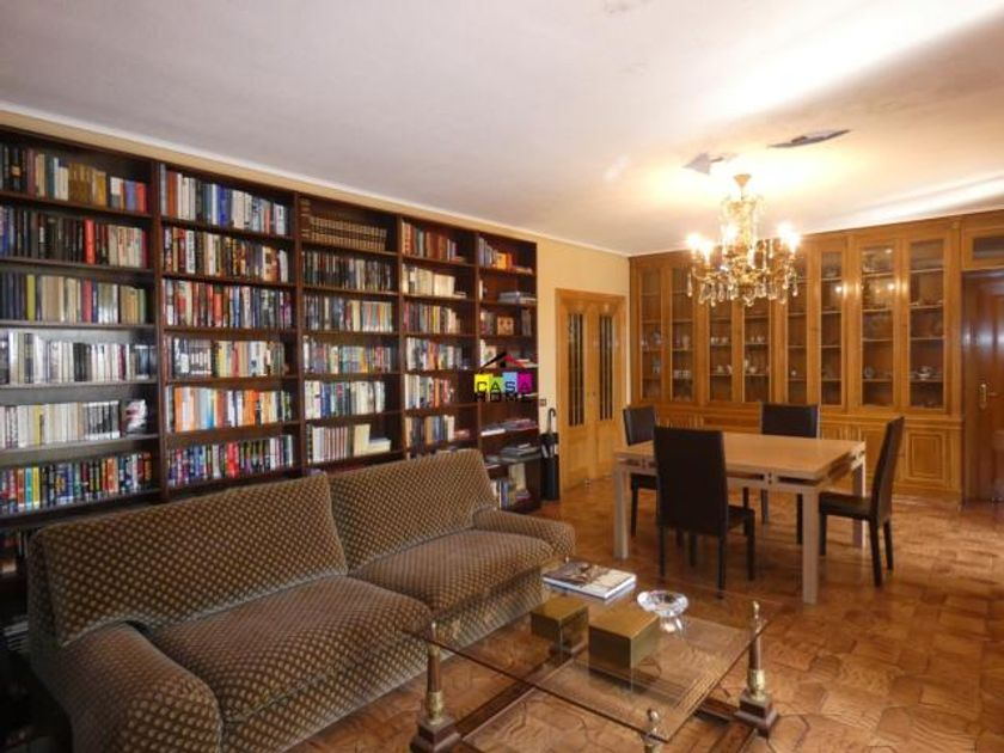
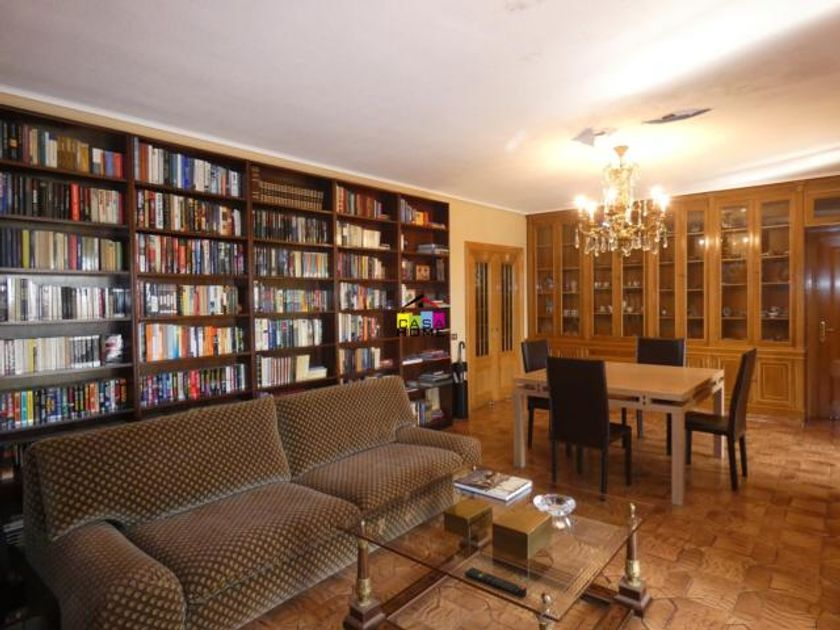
+ remote control (495, 582)
